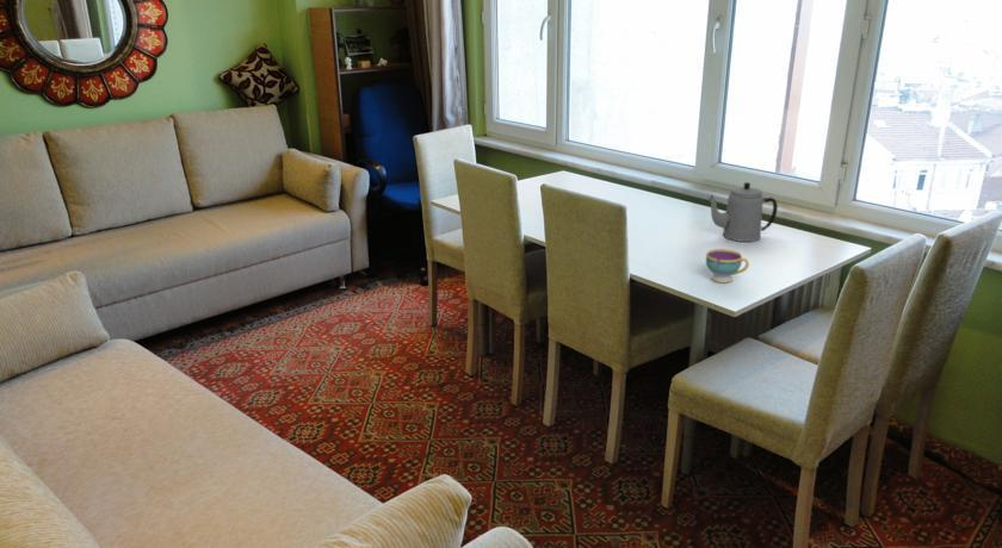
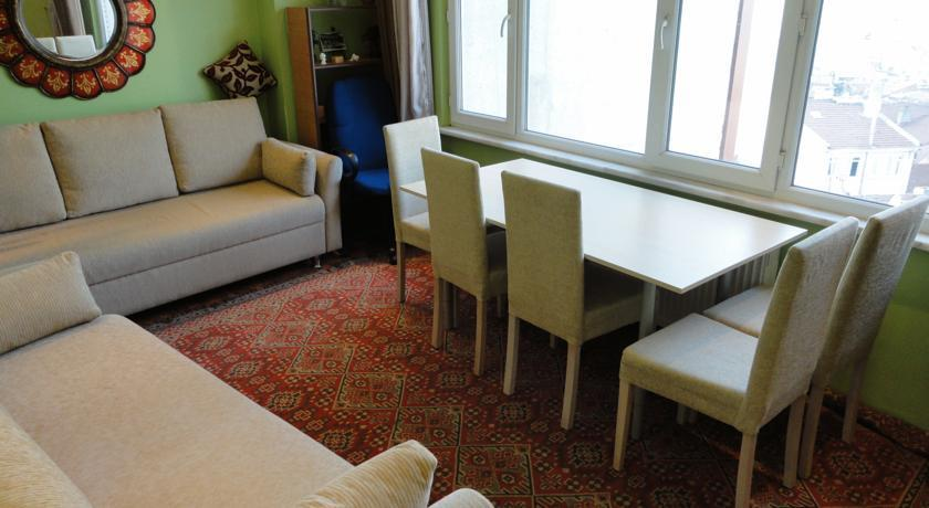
- teacup (724, 267)
- teapot (741, 210)
